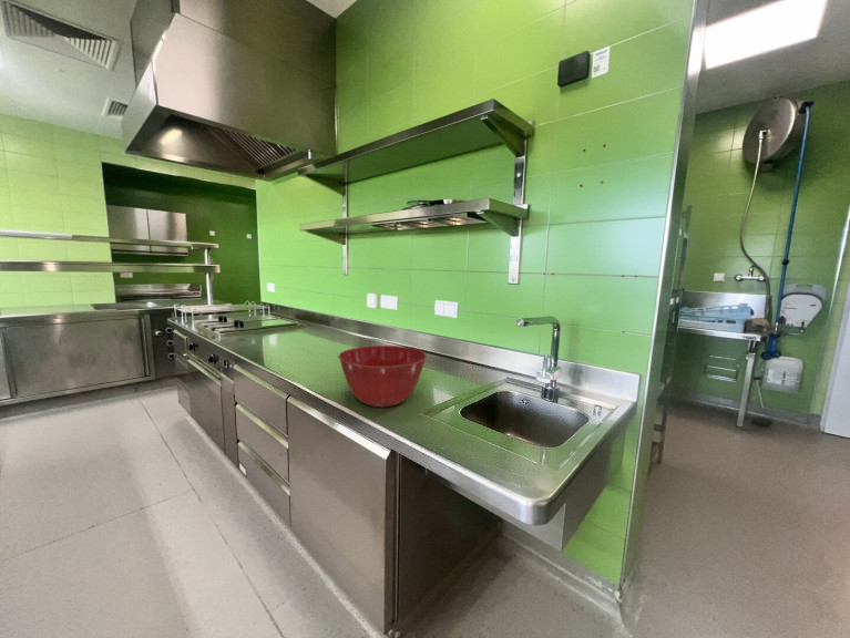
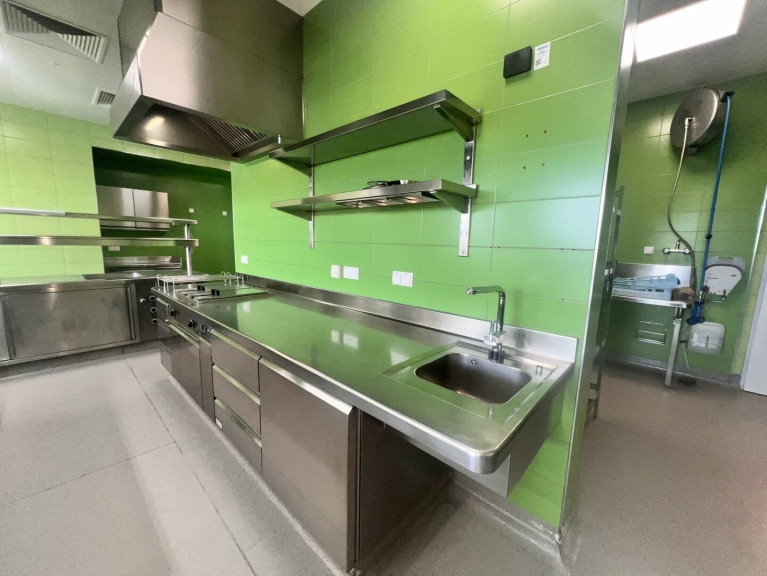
- mixing bowl (382, 377)
